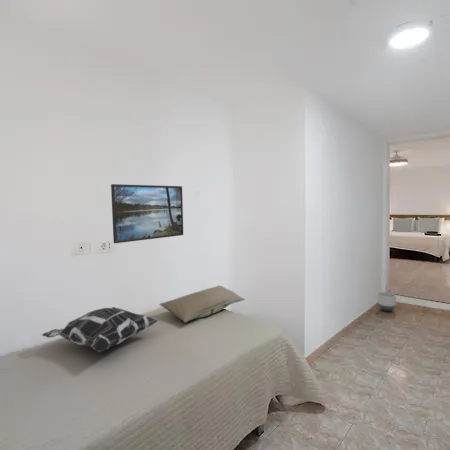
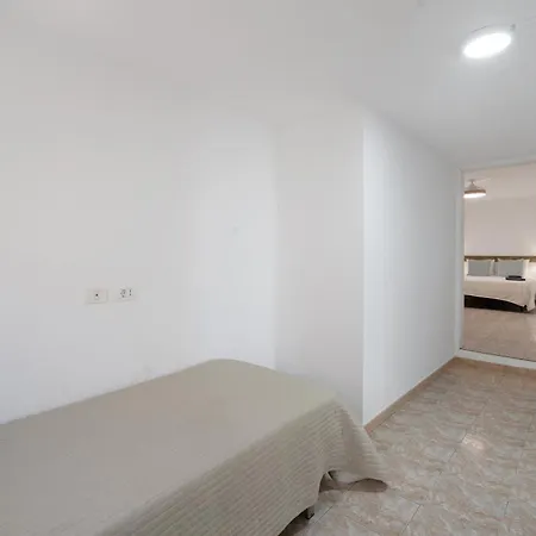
- pillow (204, 302)
- decorative pillow (102, 327)
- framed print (150, 212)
- planter (386, 302)
